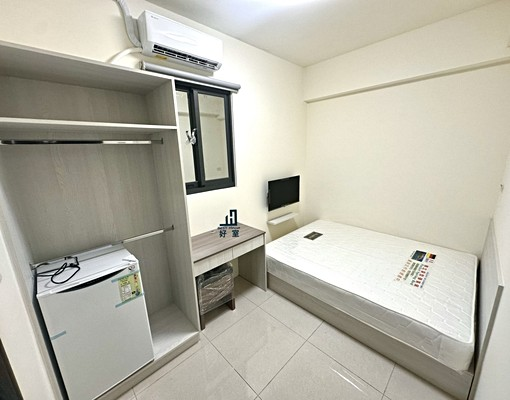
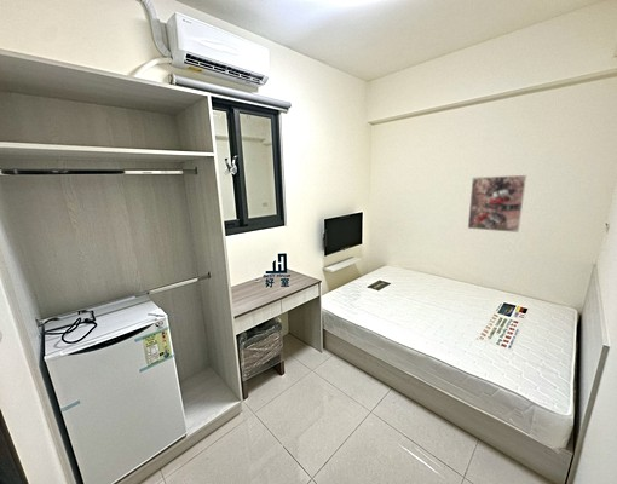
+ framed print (495, 203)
